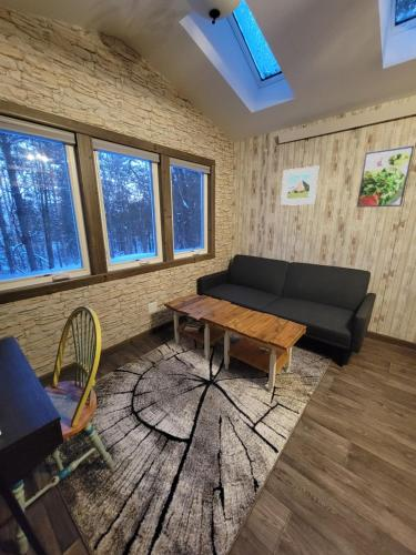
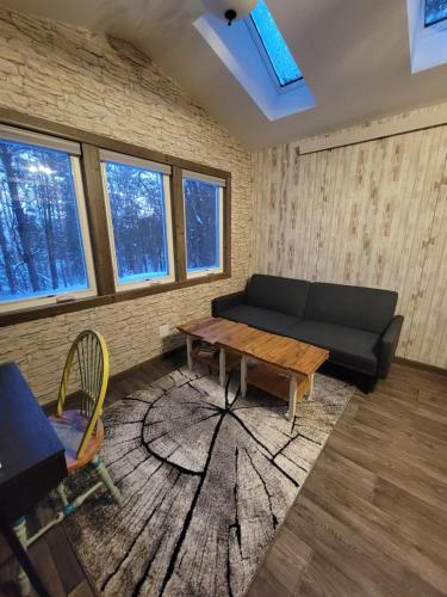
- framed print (298, 186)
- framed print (383, 179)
